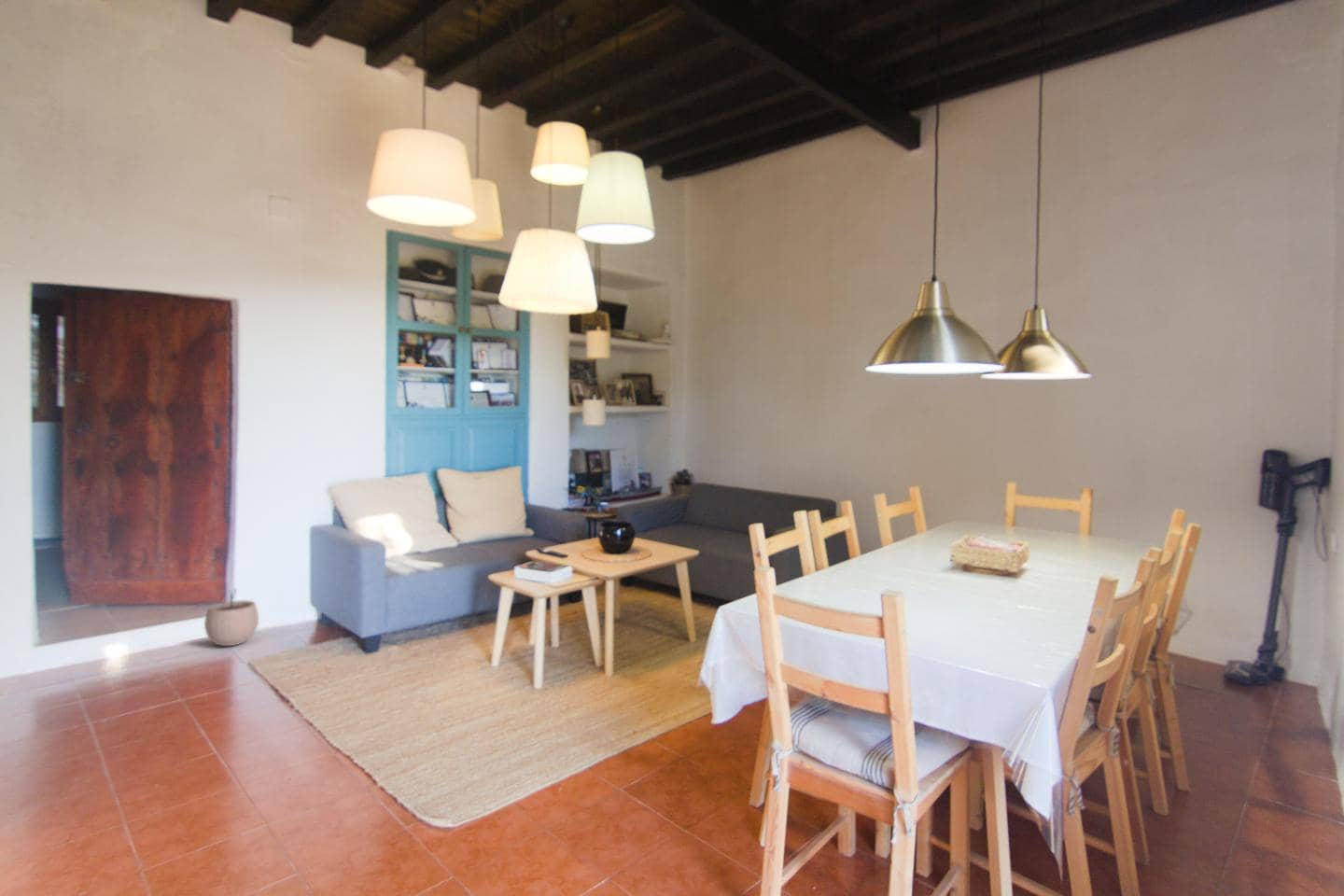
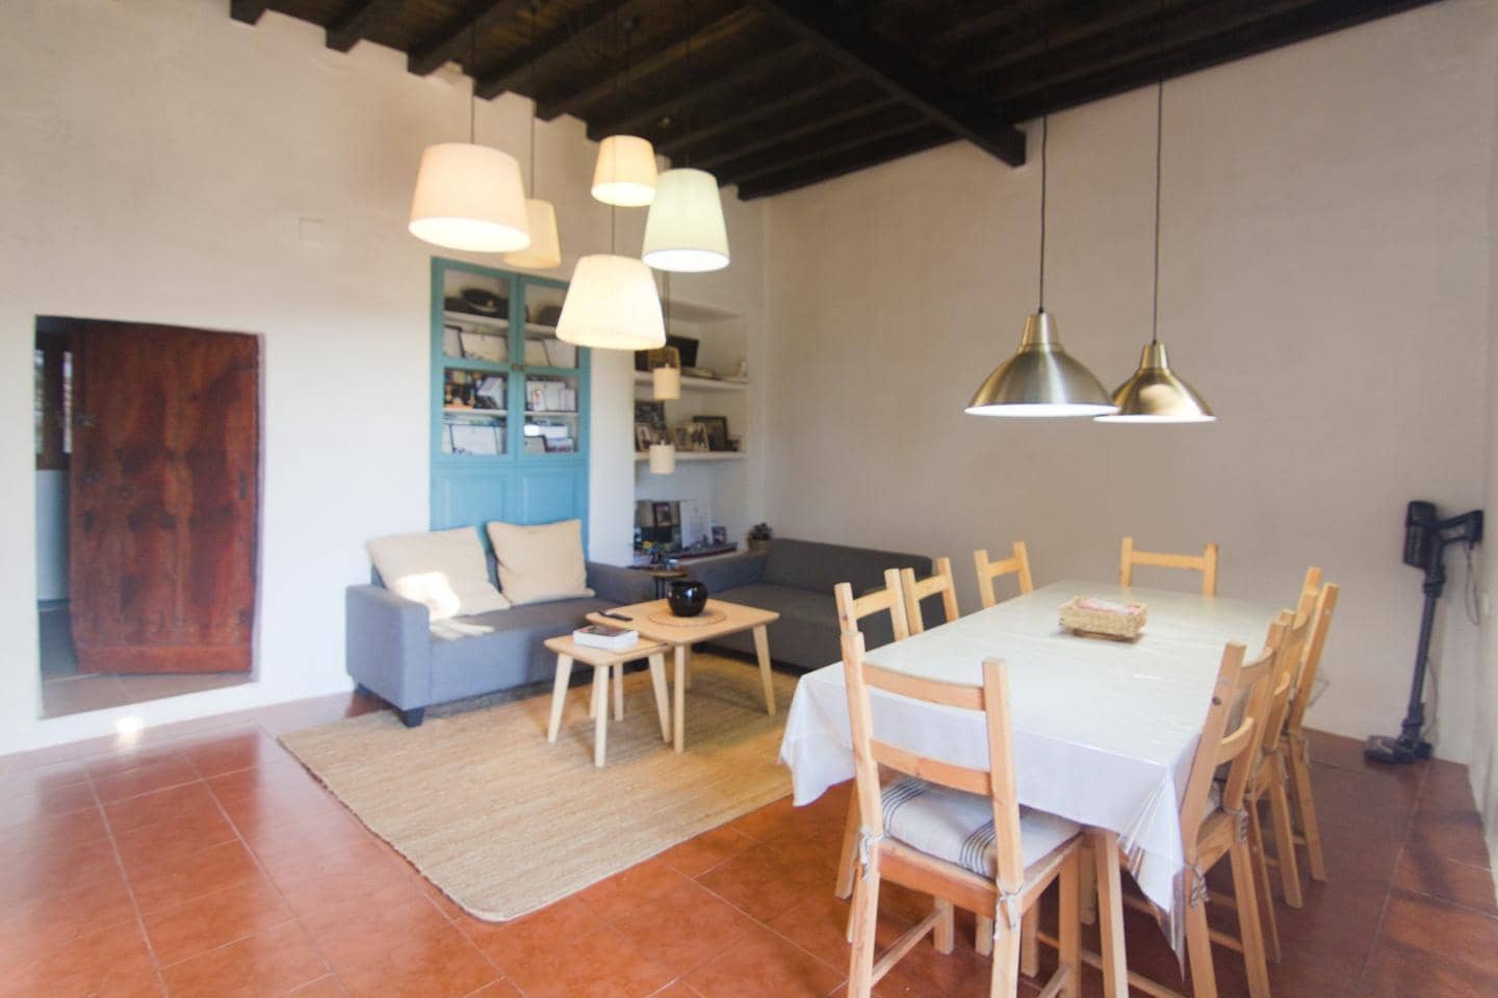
- plant pot (231, 616)
